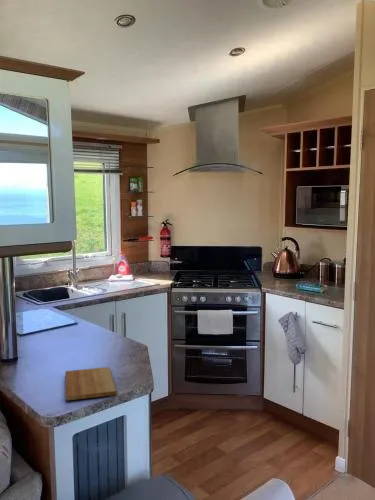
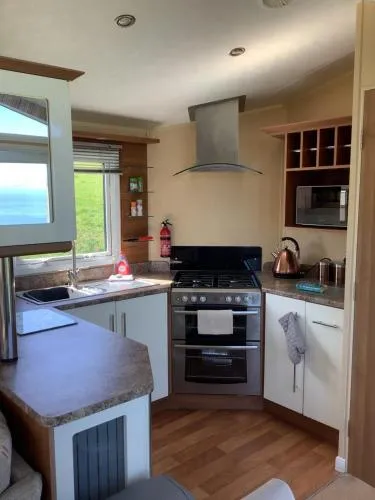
- cutting board (89, 382)
